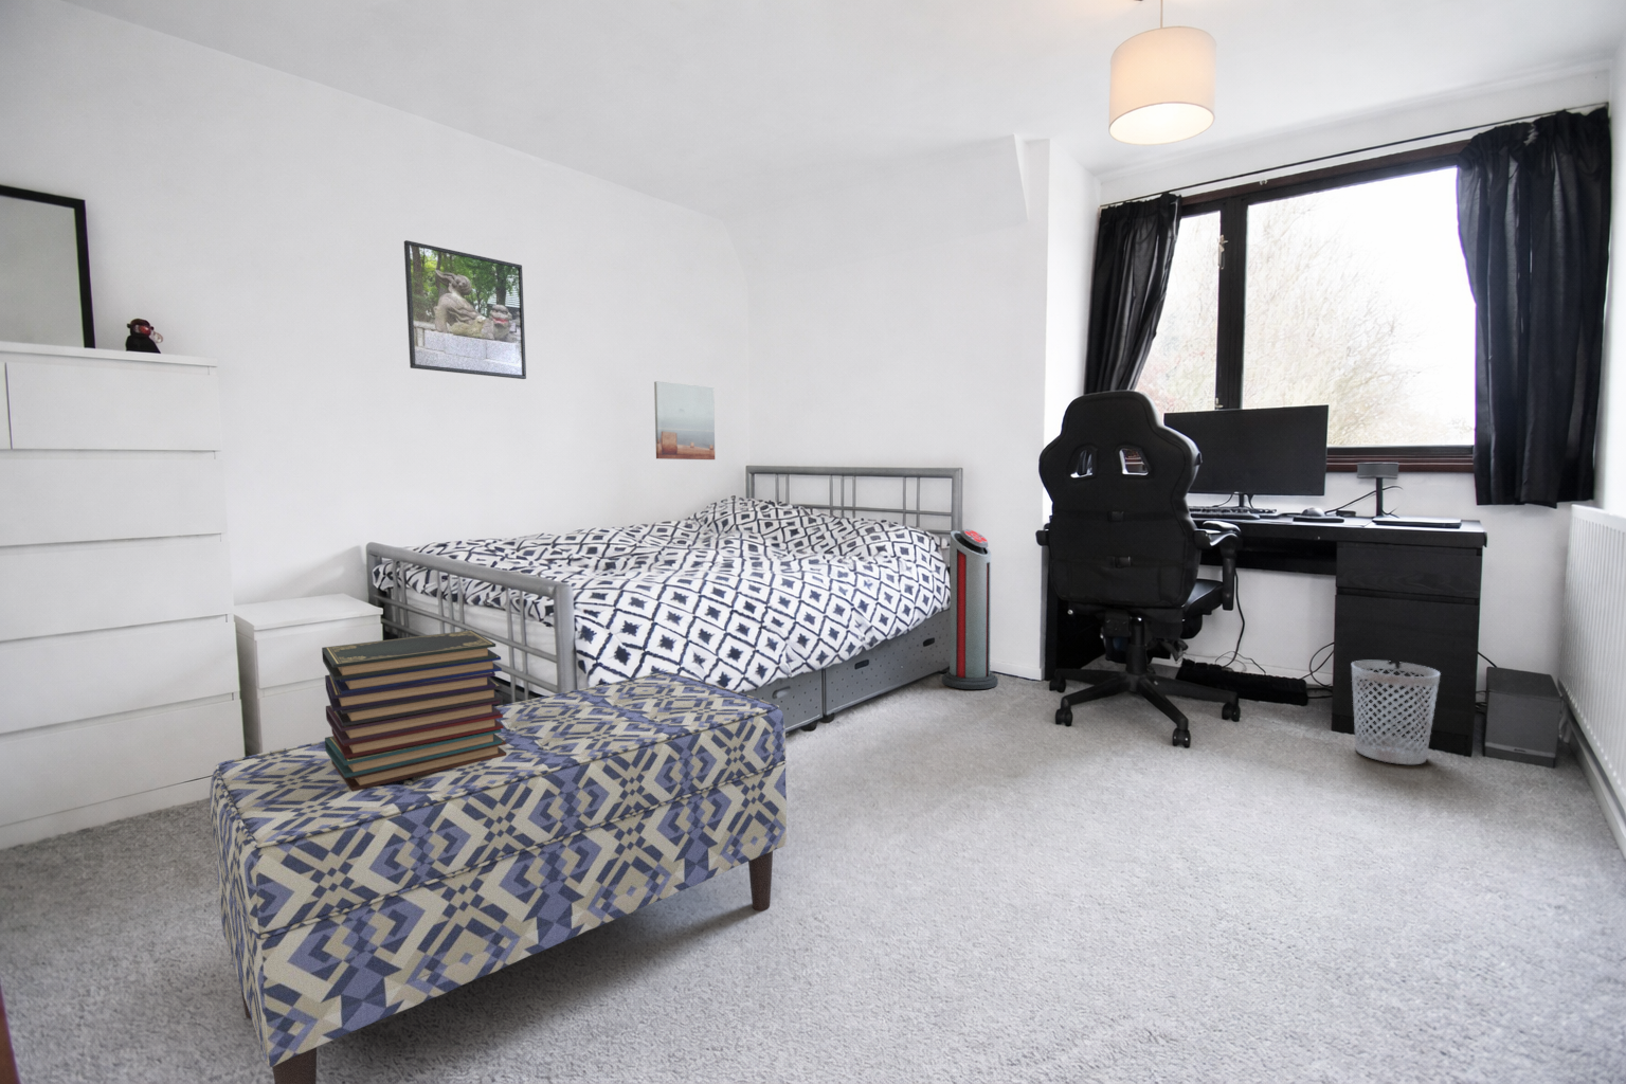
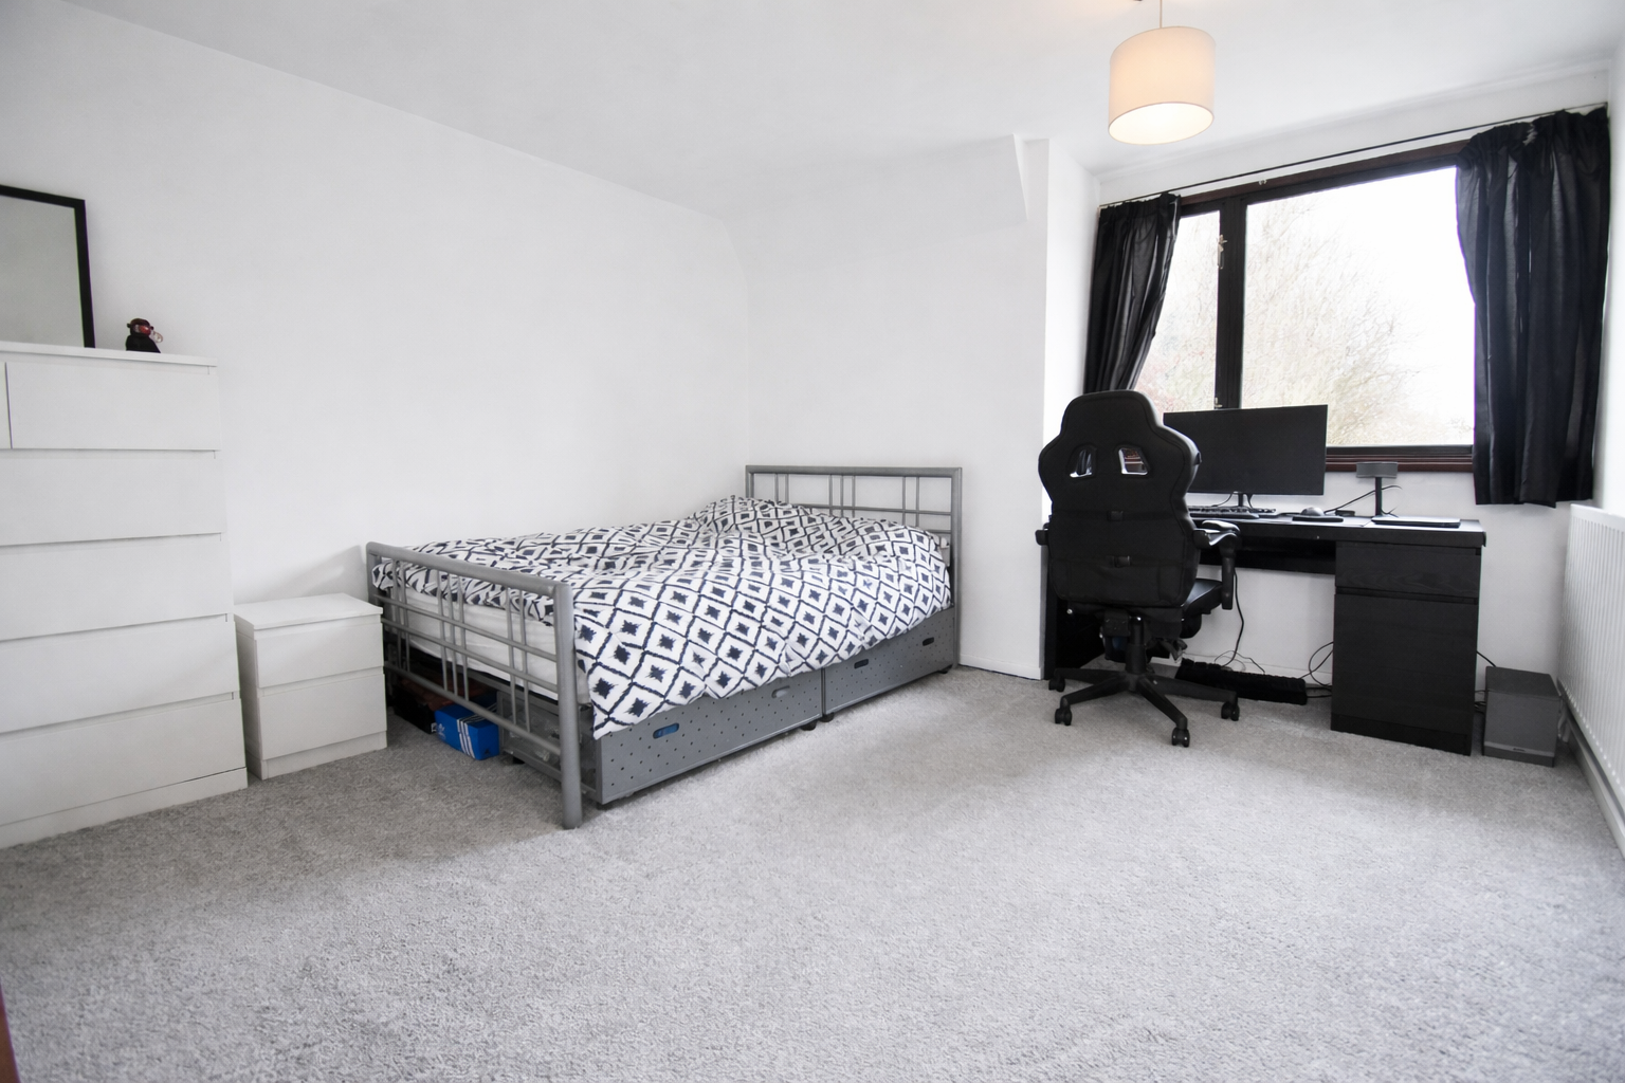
- wall art (685, 421)
- wastebasket (1393, 711)
- air purifier (970, 605)
- bench (531, 842)
- book stack (414, 702)
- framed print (468, 313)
